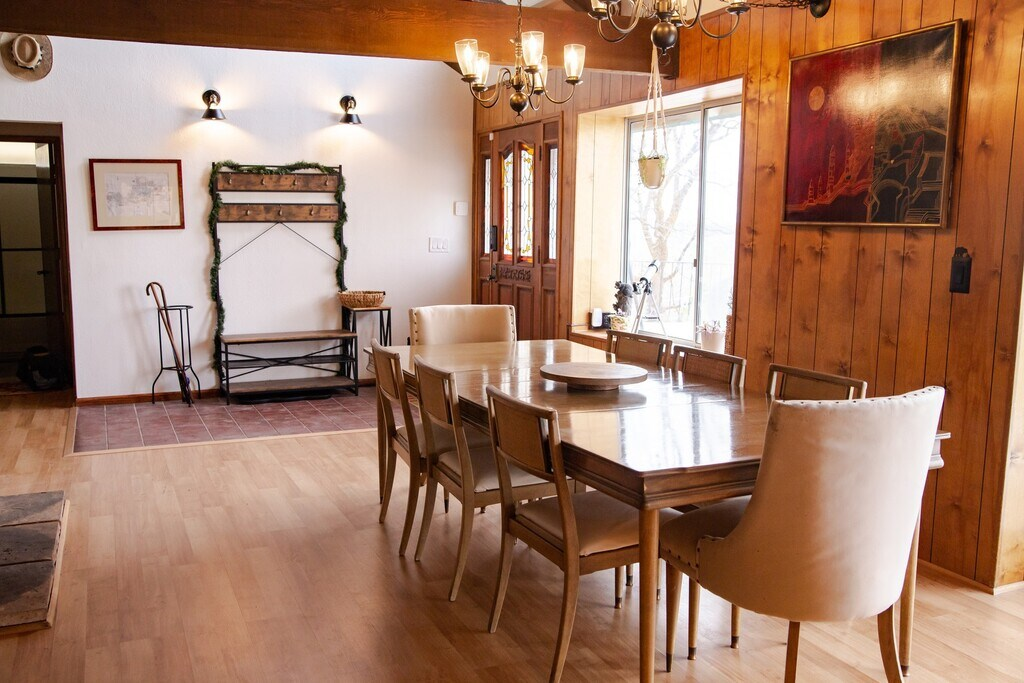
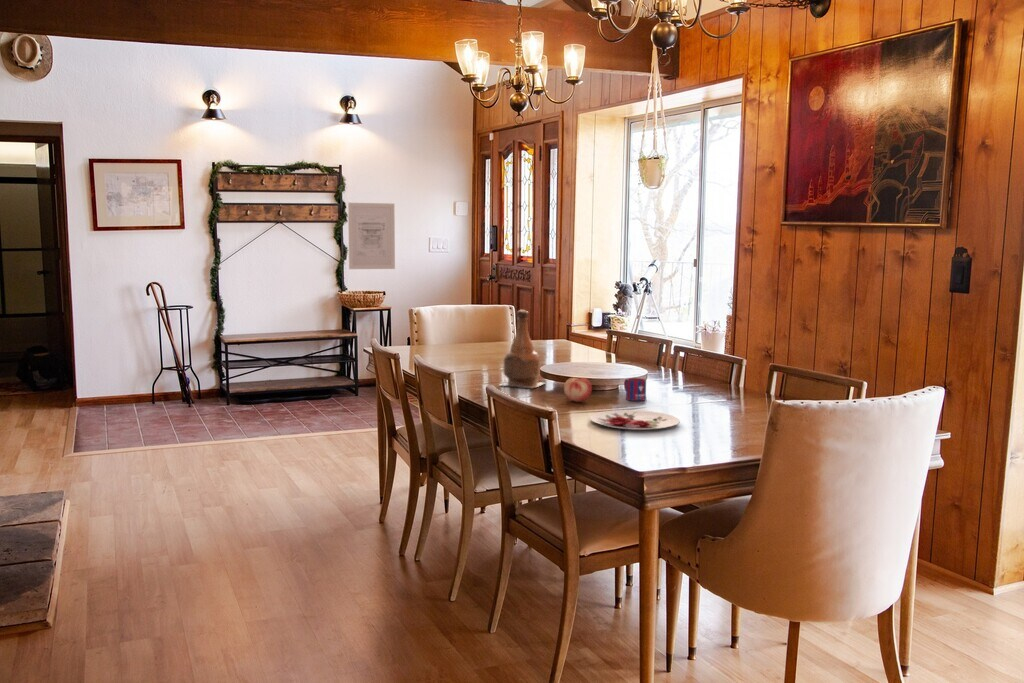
+ wall art (371, 236)
+ mug (633, 388)
+ bottle (522, 347)
+ fruit (577, 389)
+ plate (634, 418)
